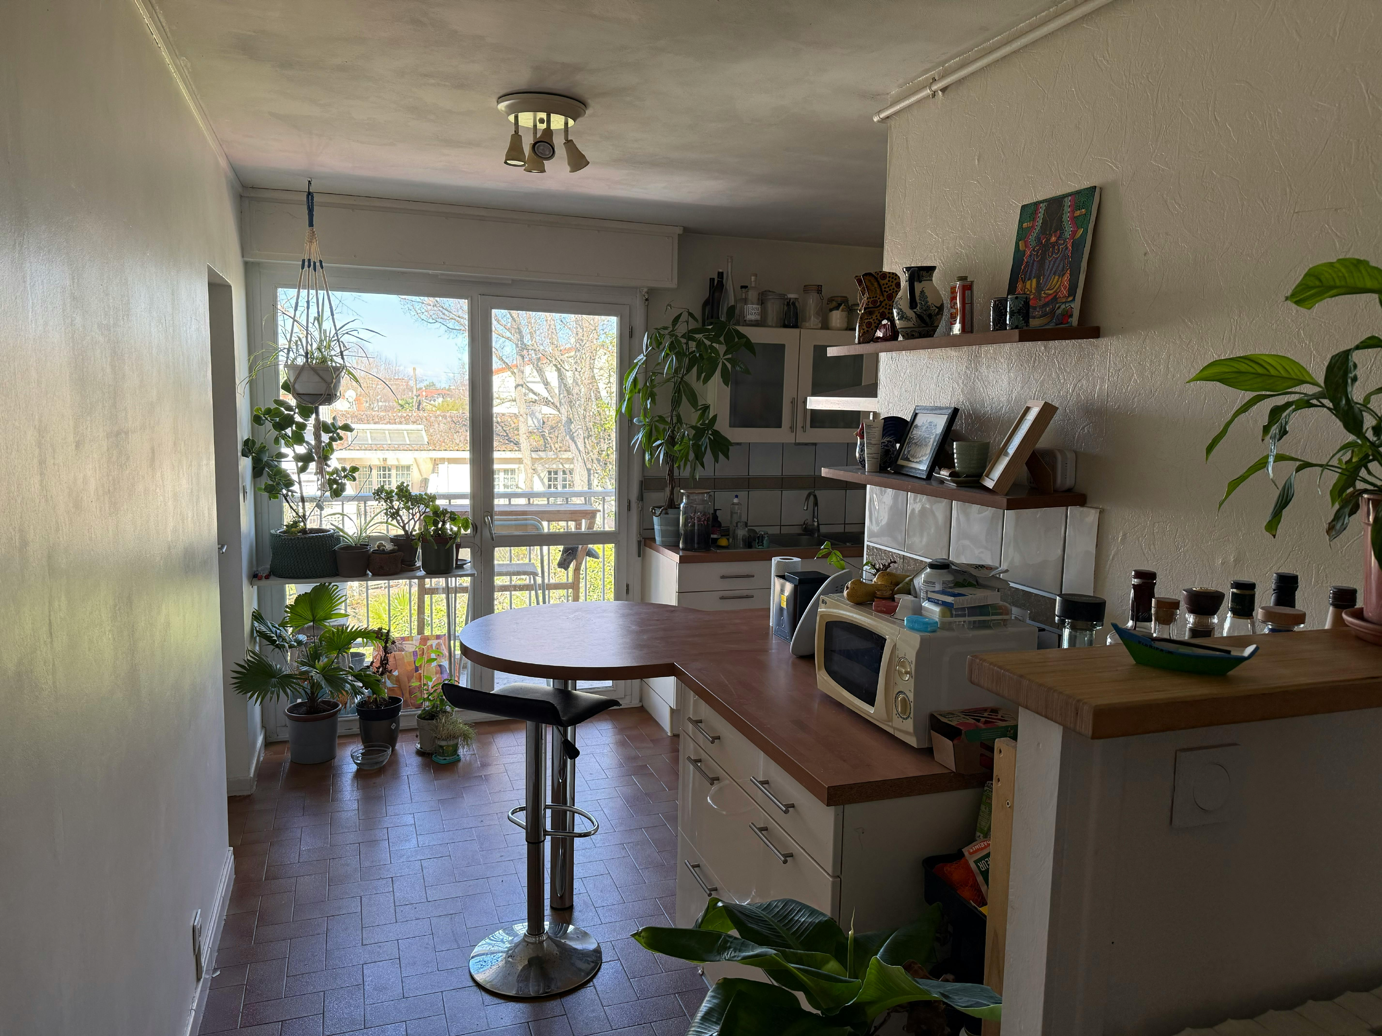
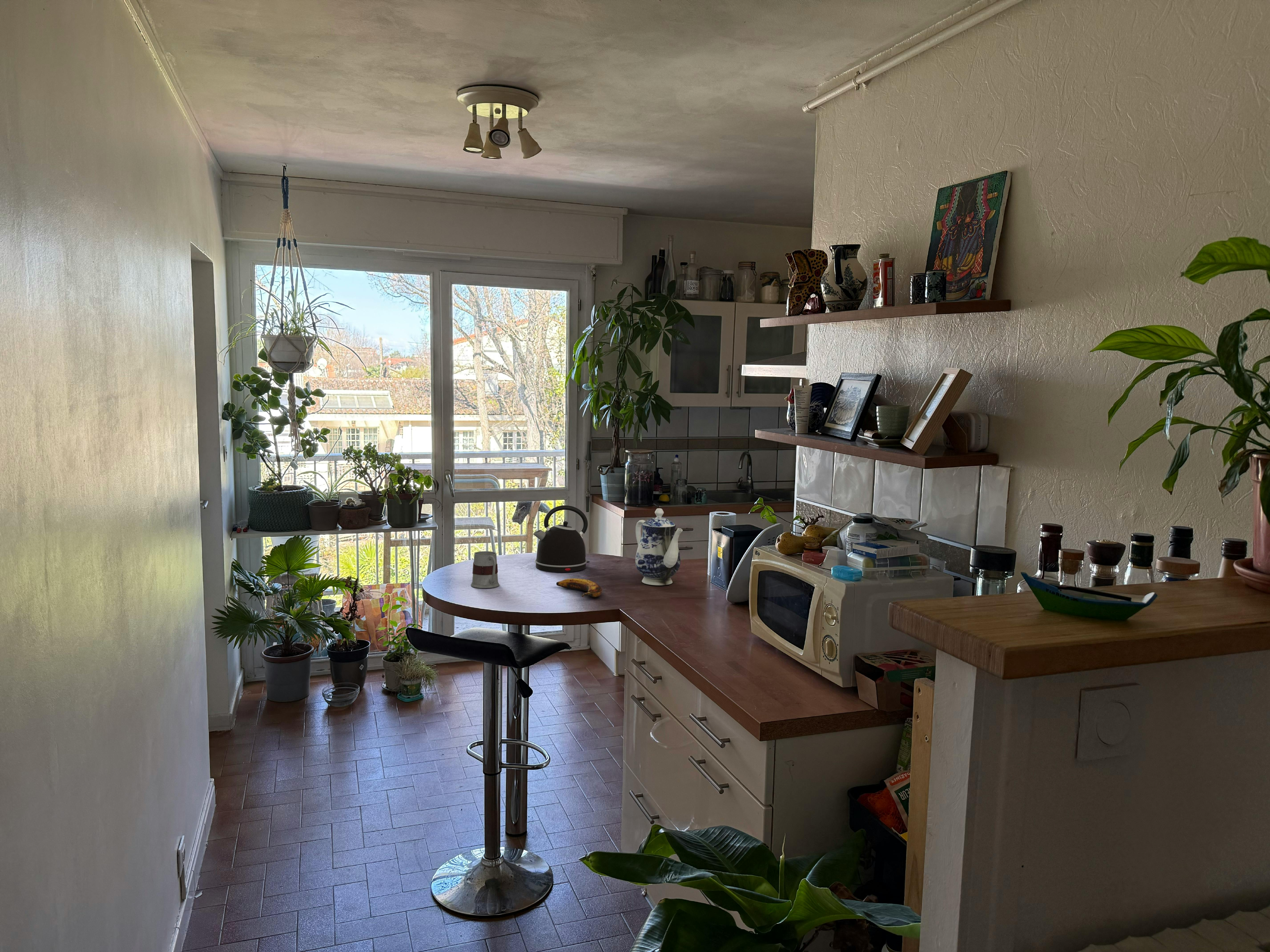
+ mug (487, 570)
+ banana (579, 588)
+ kettle (562, 536)
+ teapot (658, 545)
